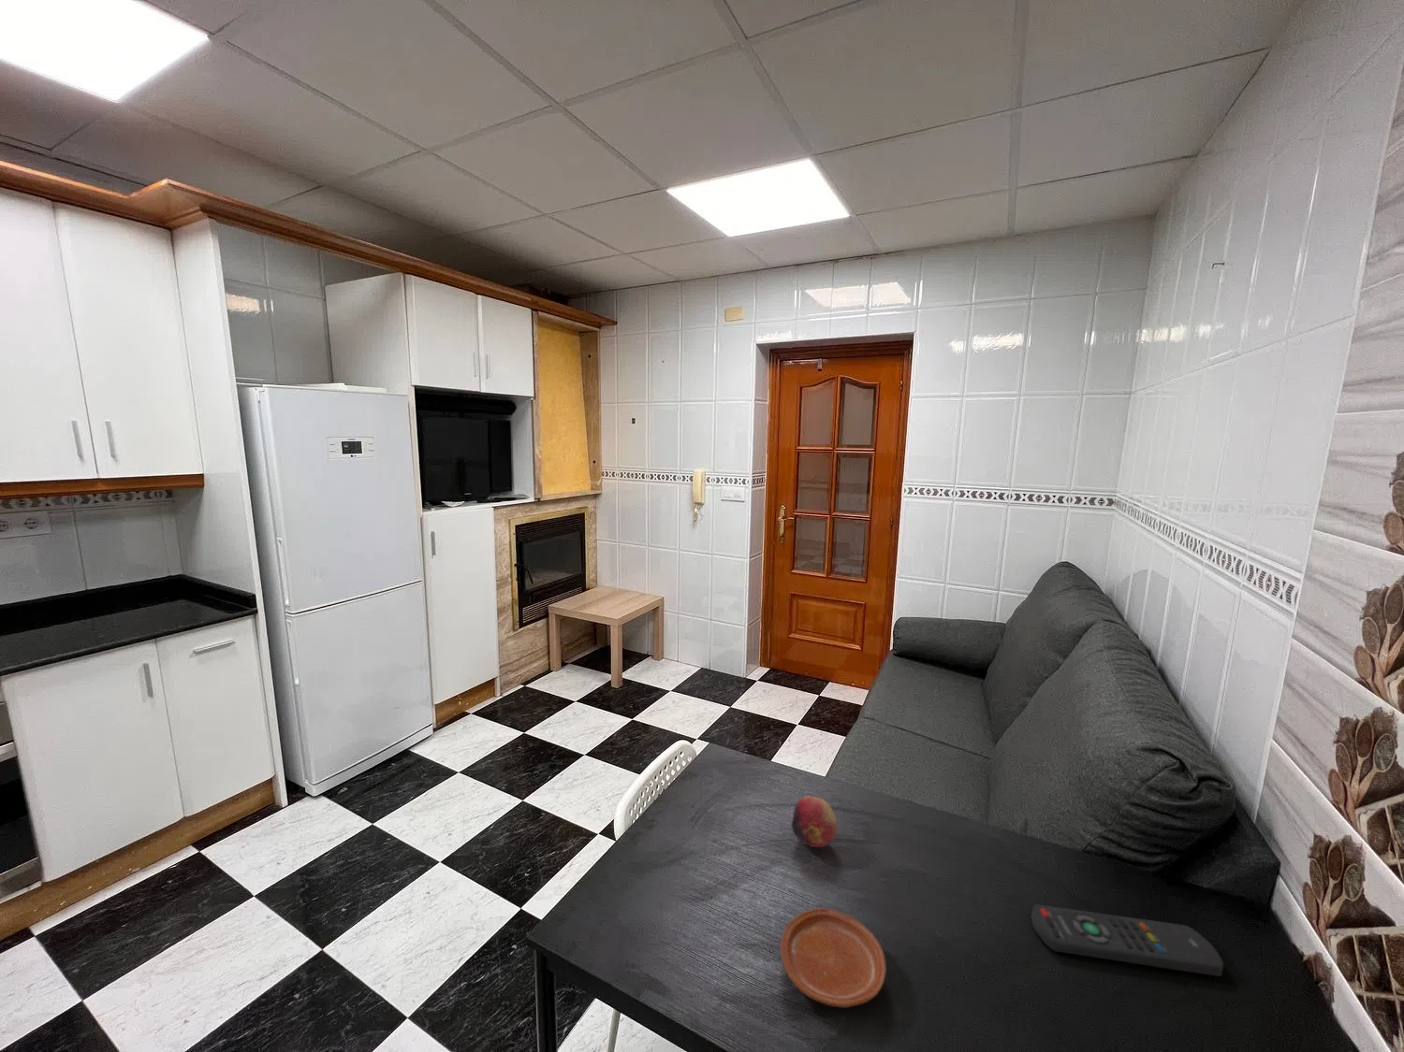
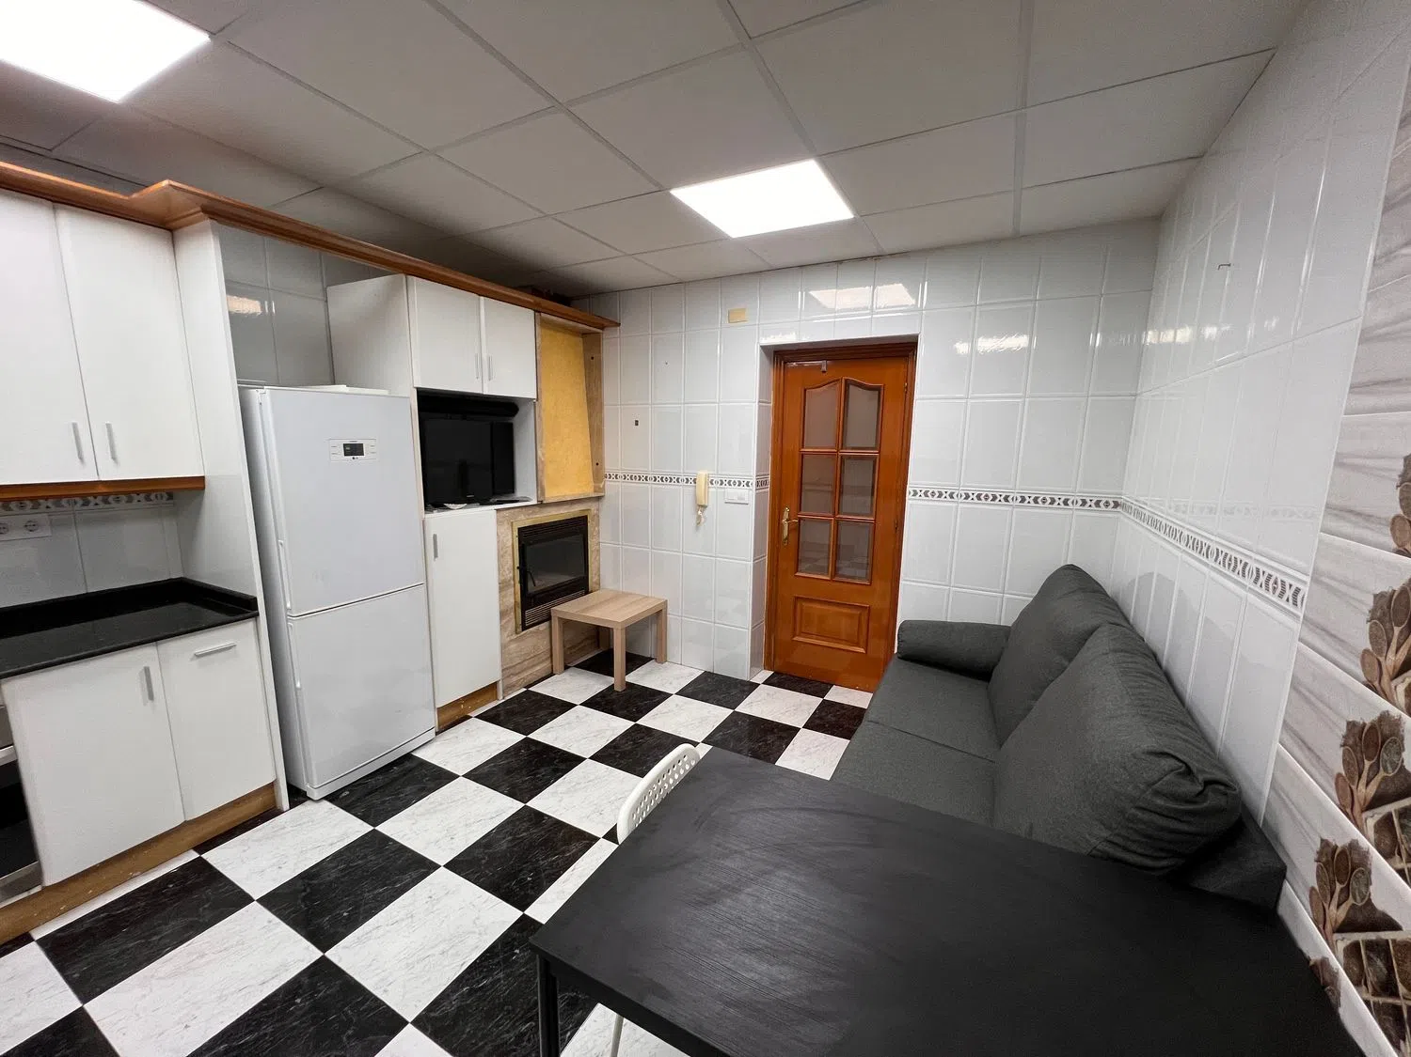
- fruit (814, 822)
- plate (831, 961)
- remote control (1121, 938)
